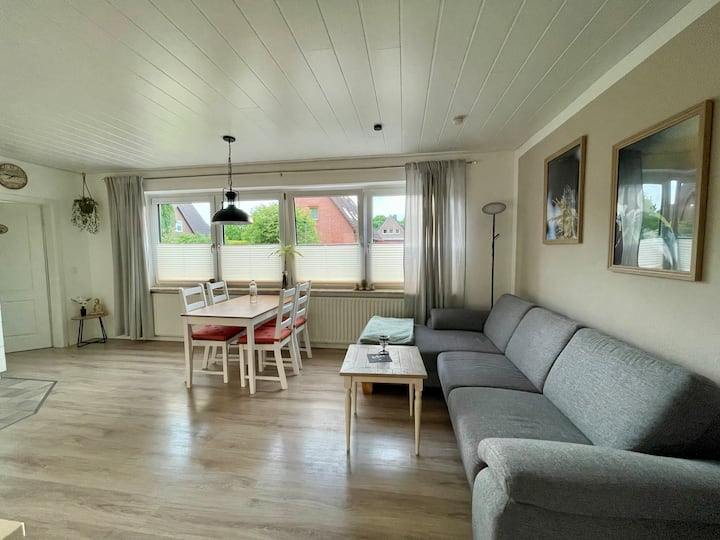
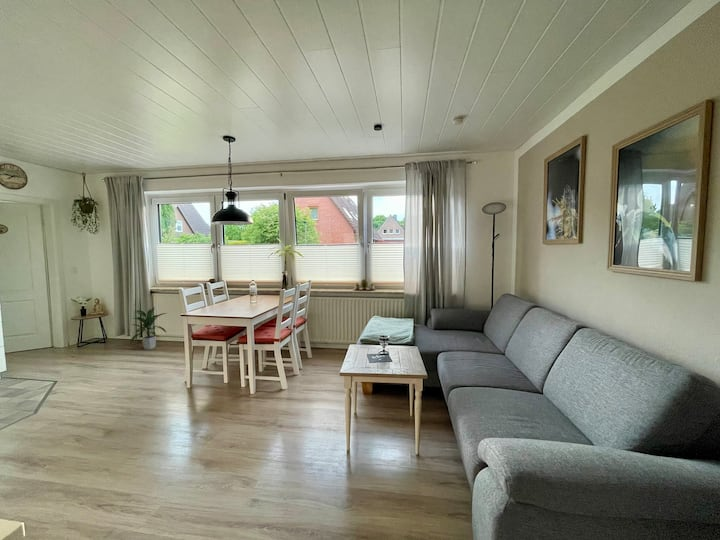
+ indoor plant (146, 327)
